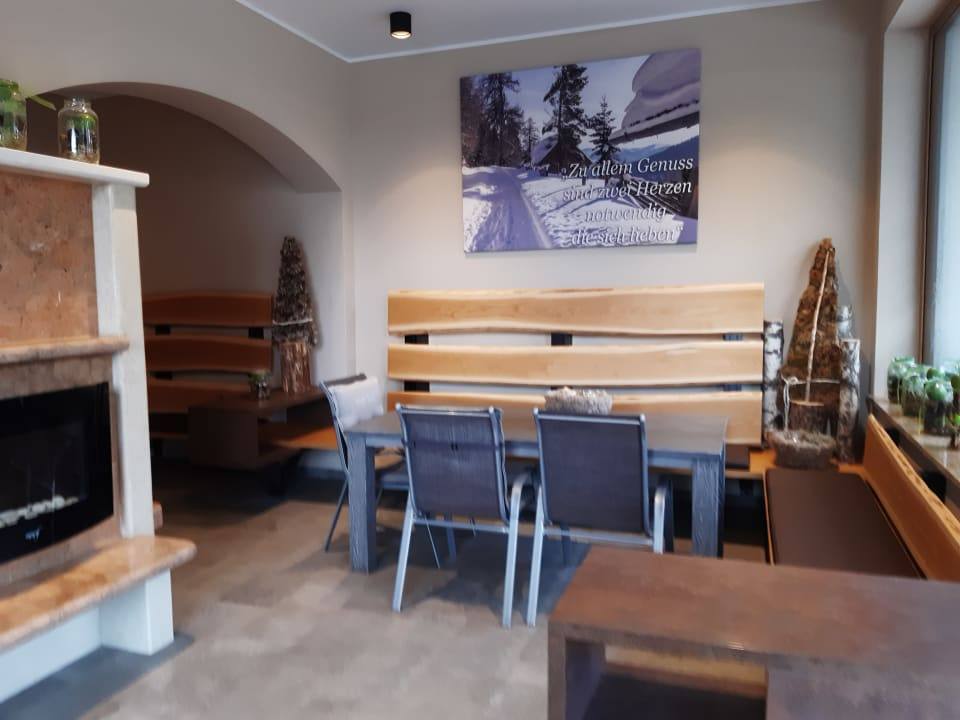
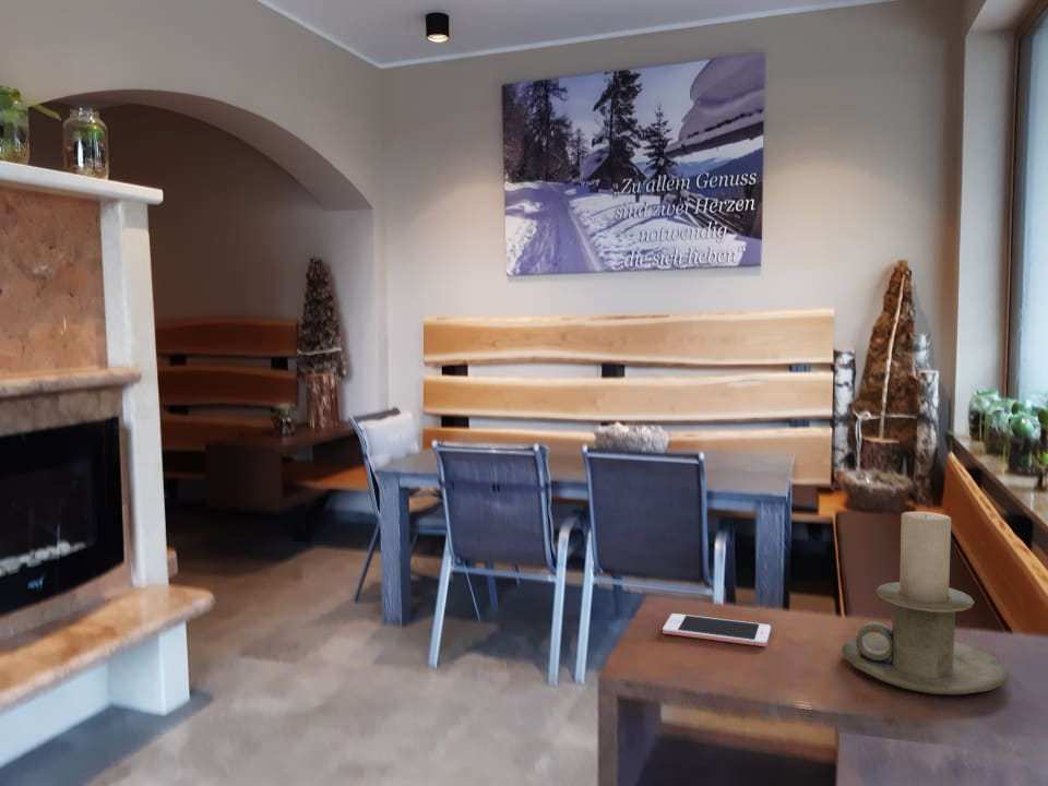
+ cell phone (716, 629)
+ candle holder (924, 592)
